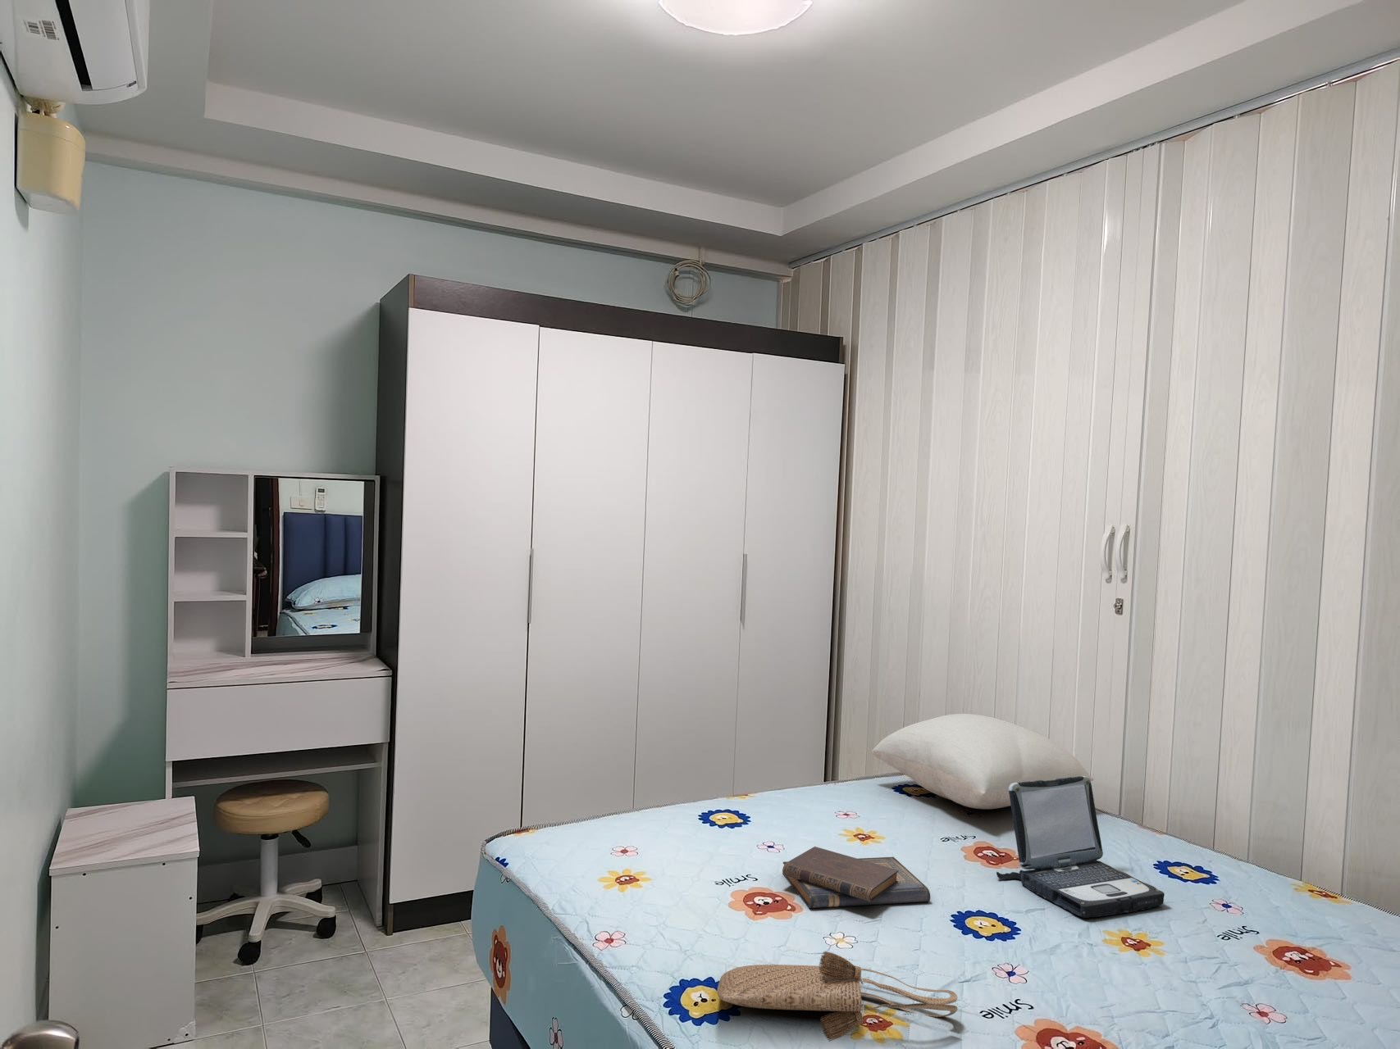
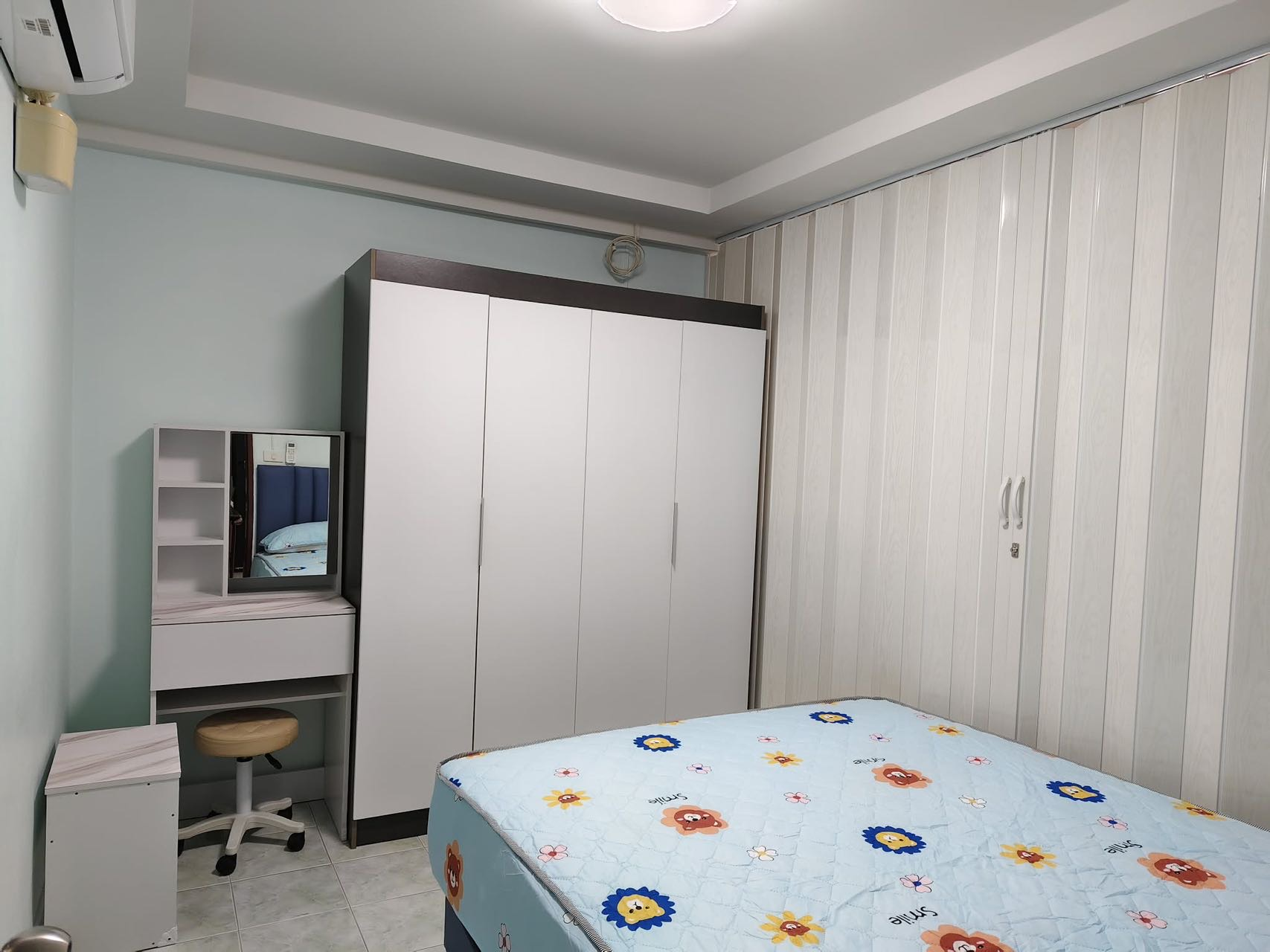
- tote bag (838, 978)
- diary (851, 879)
- laptop (1080, 841)
- pillow (980, 759)
